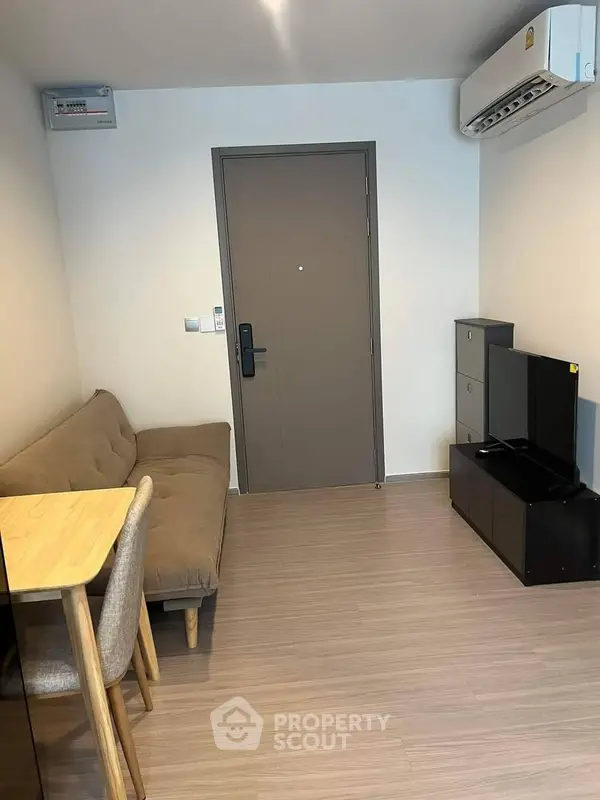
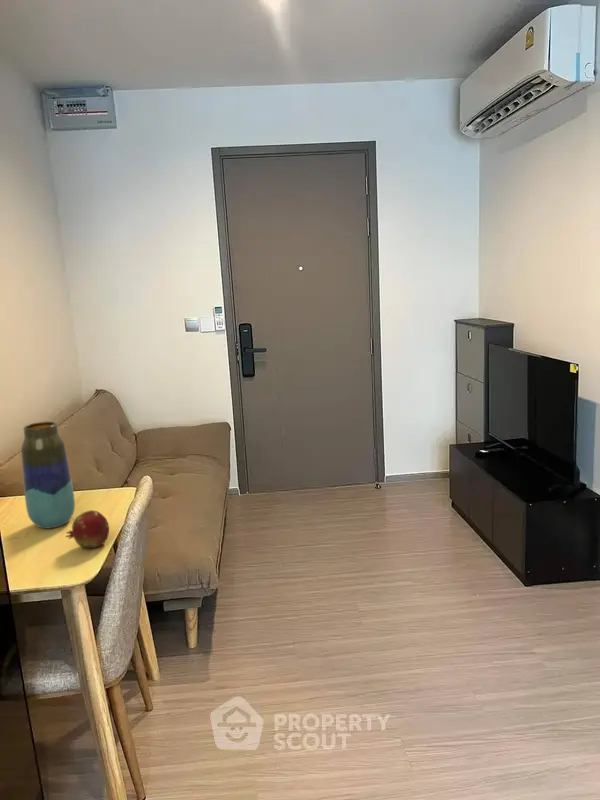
+ fruit (87, 529)
+ vase (46, 475)
